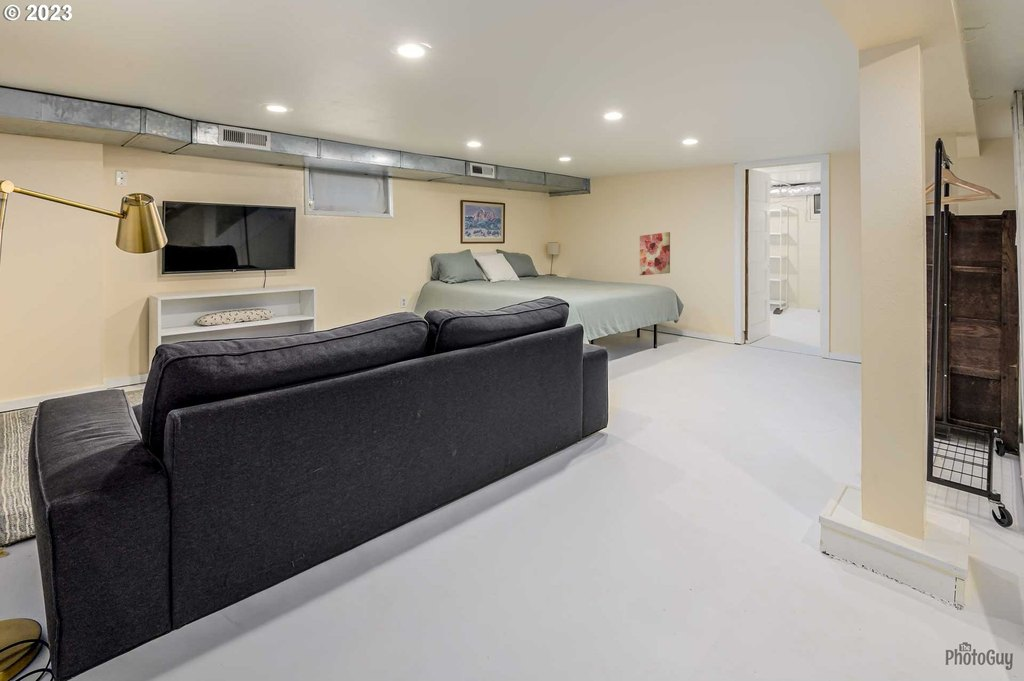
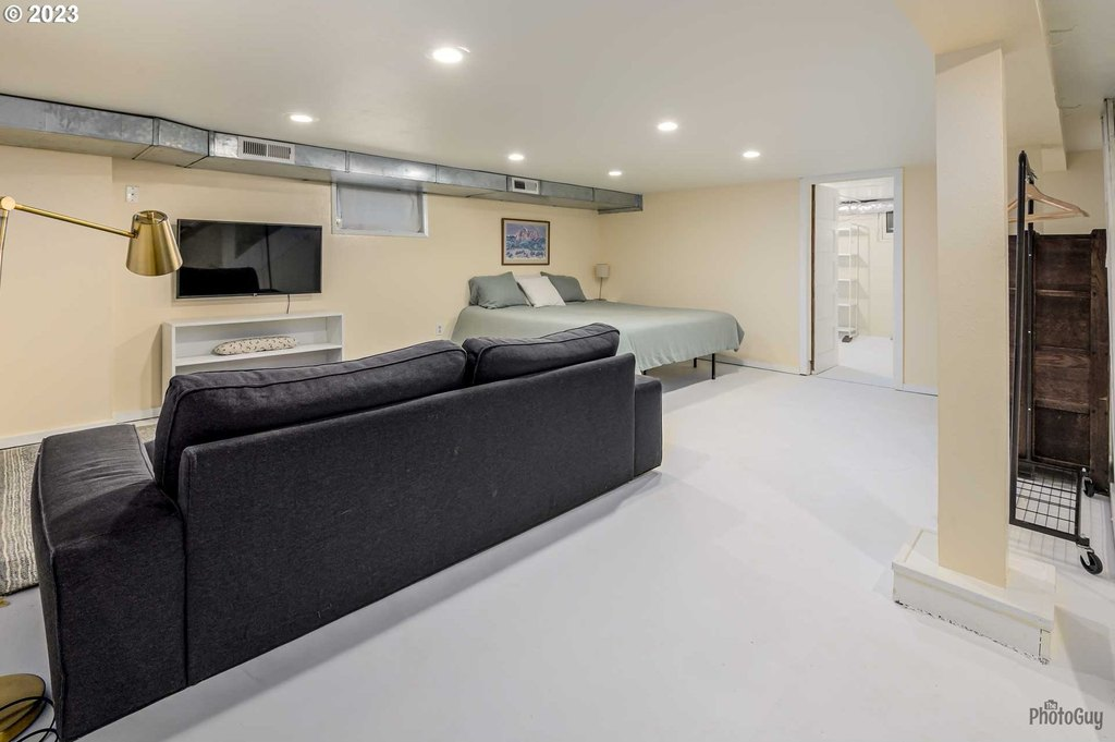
- wall art (654, 254)
